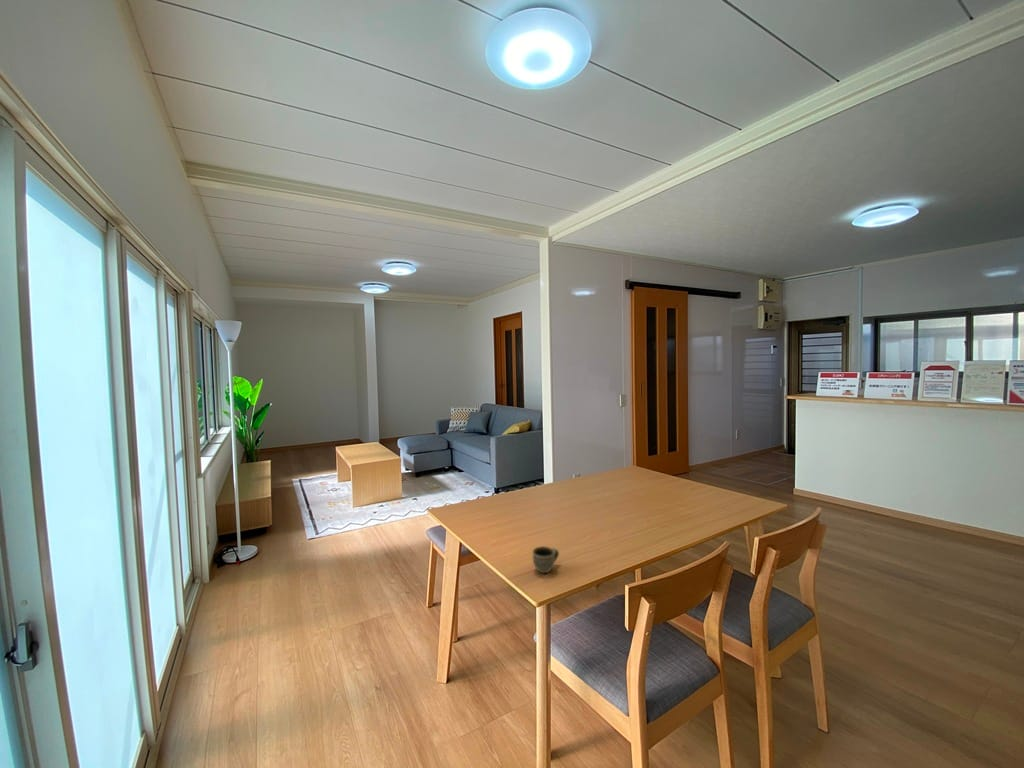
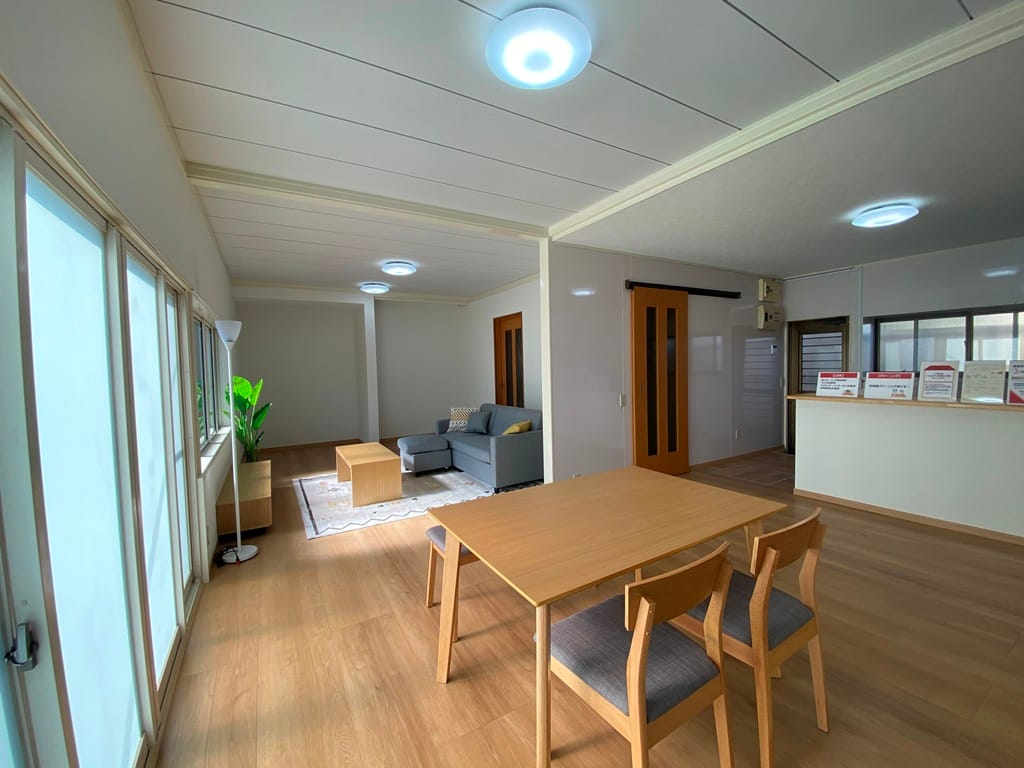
- cup (547, 559)
